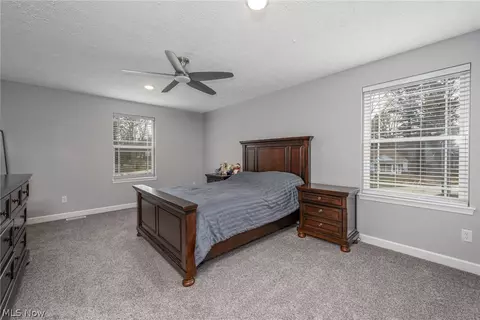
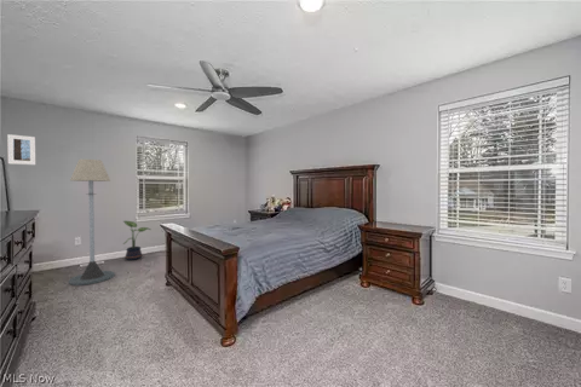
+ floor lamp (91, 219)
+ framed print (22, 150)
+ potted plant (134, 239)
